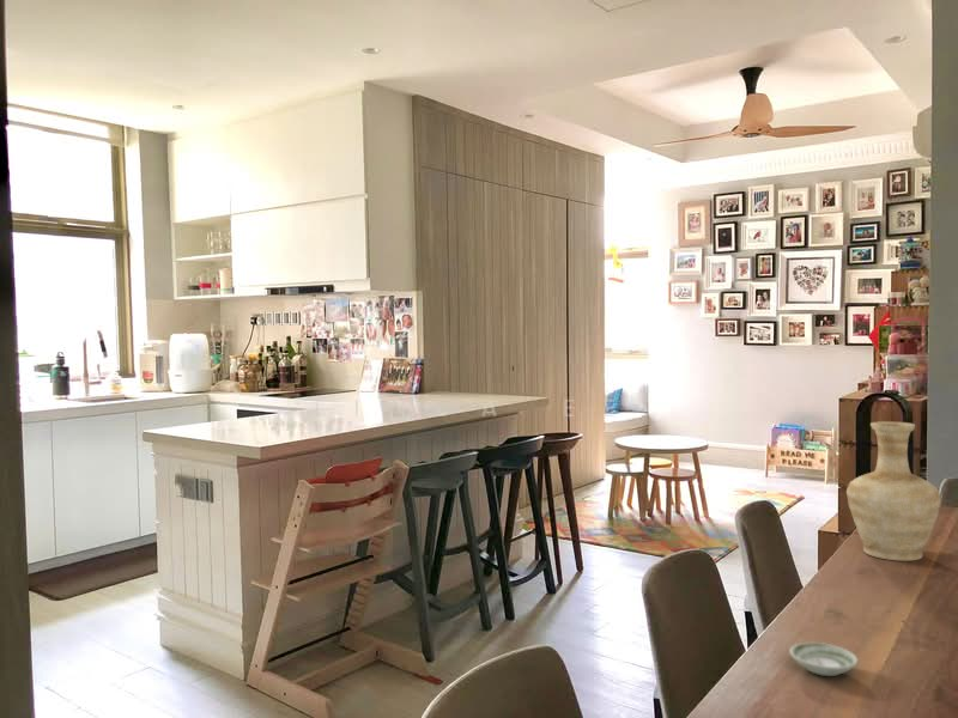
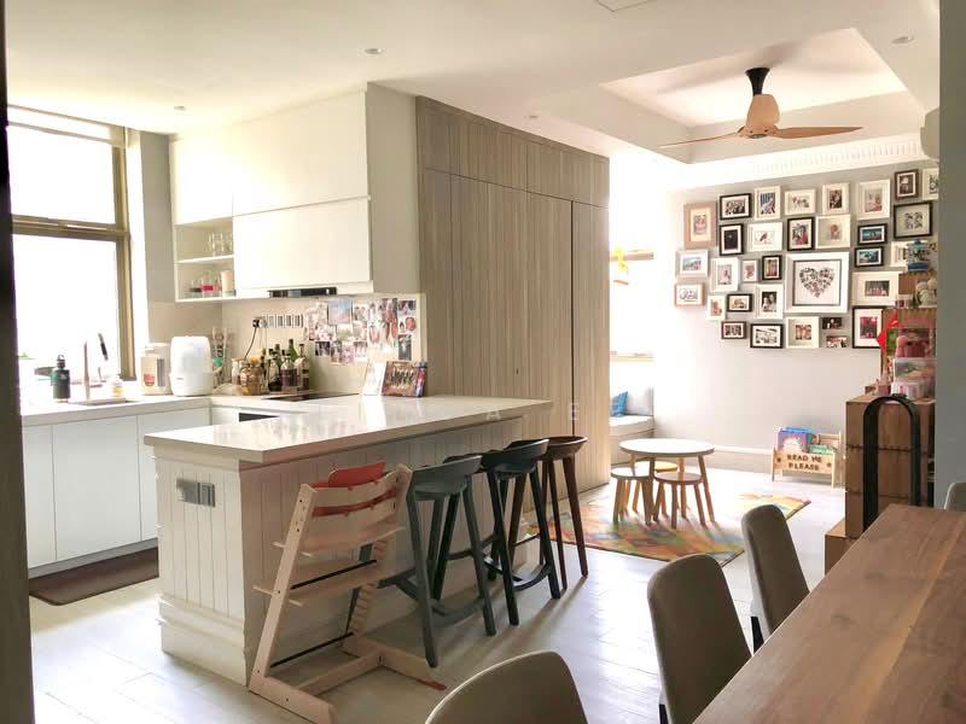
- saucer (823, 661)
- vase (892, 488)
